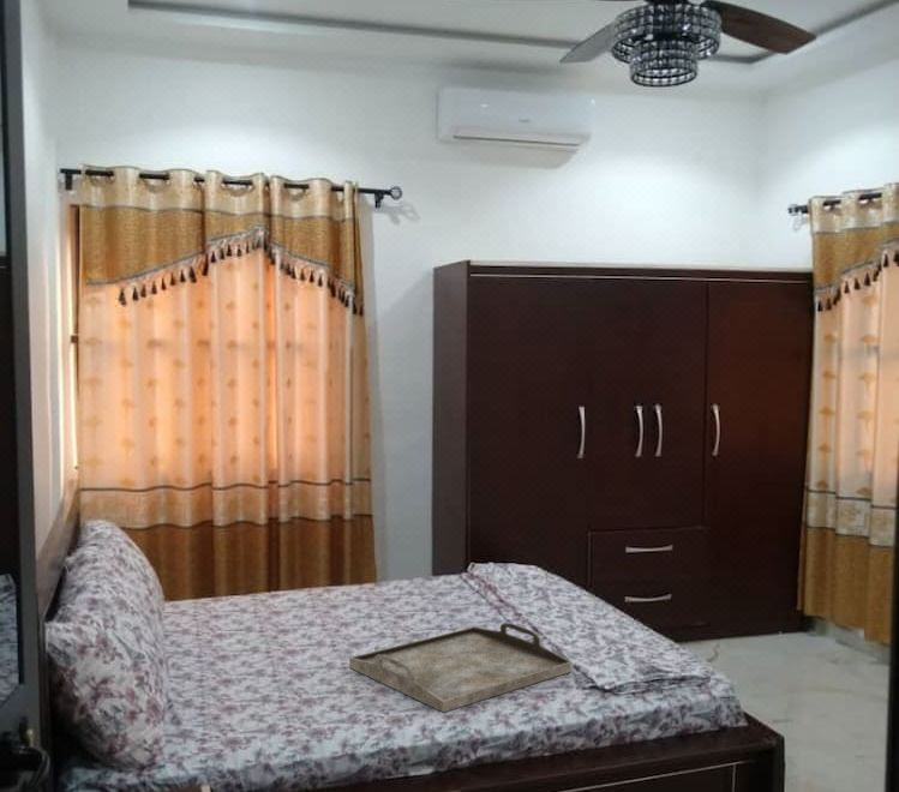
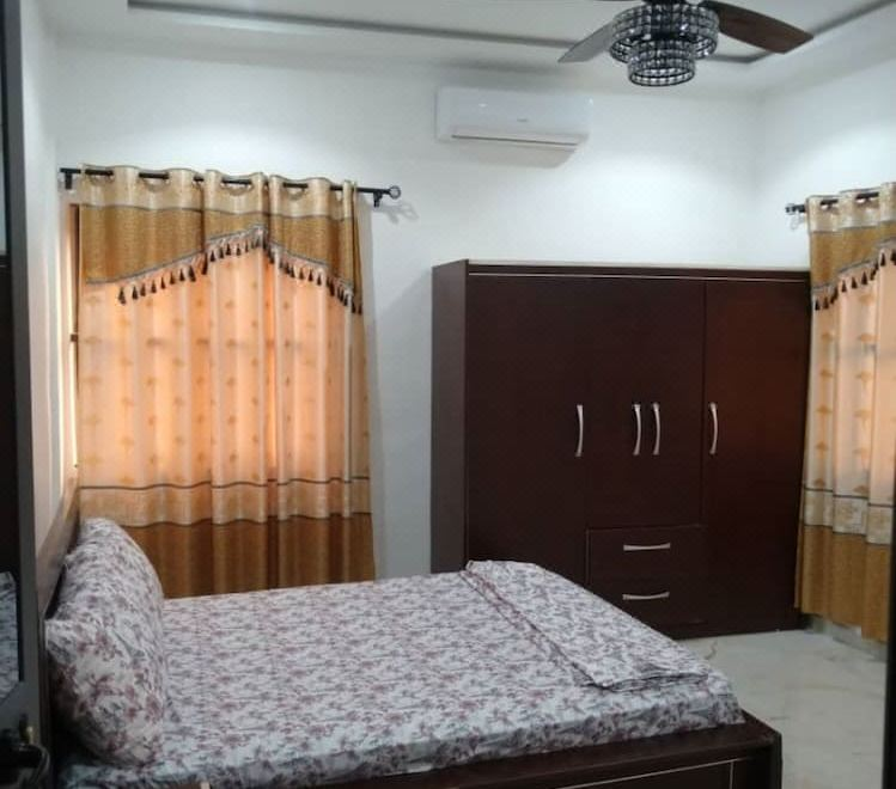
- serving tray (460, 655)
